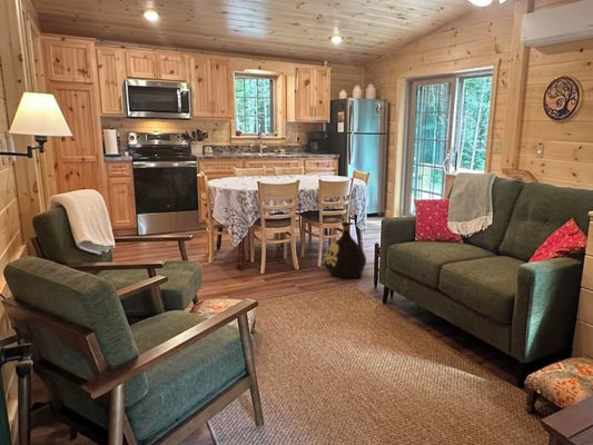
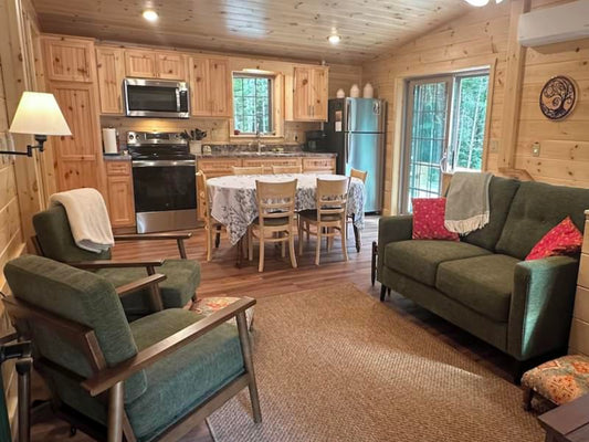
- bag (345, 247)
